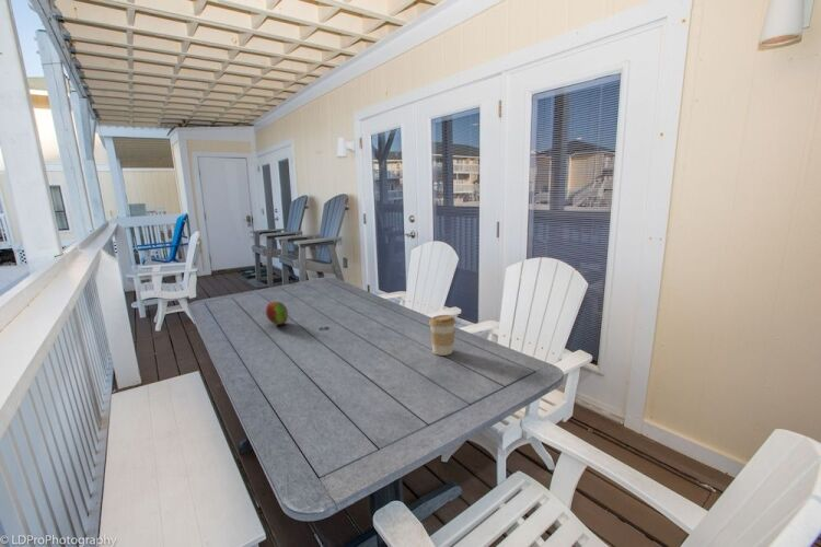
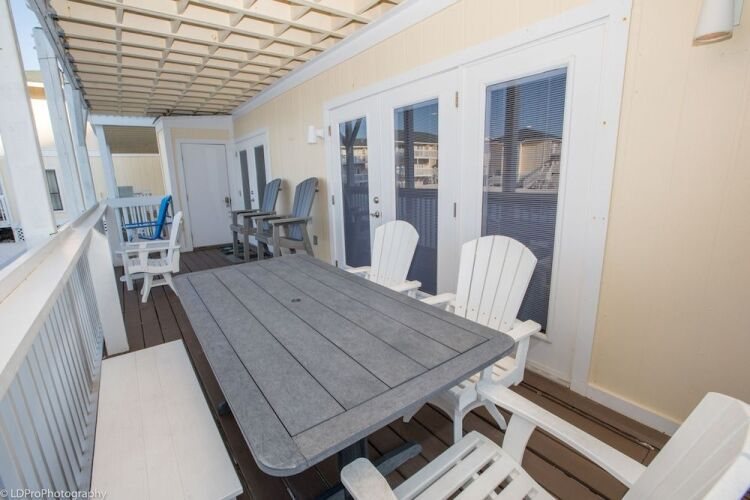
- coffee cup (442, 334)
- fruit (277, 312)
